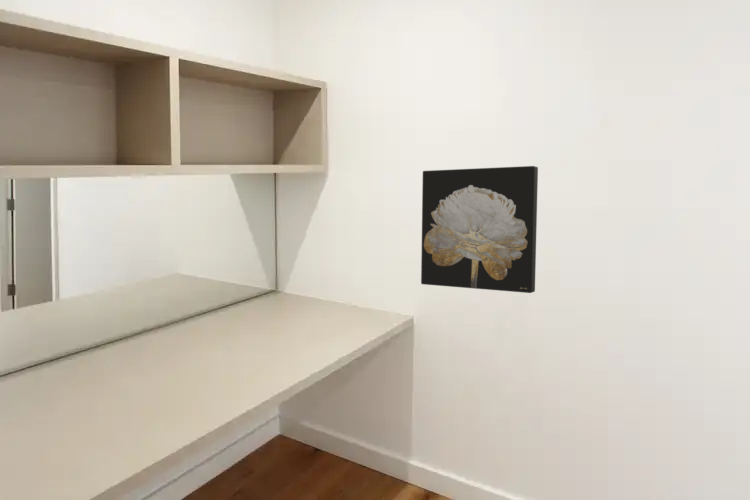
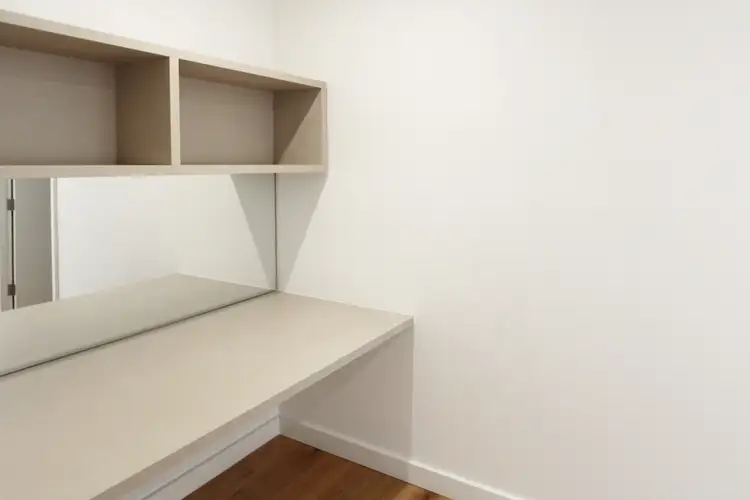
- wall art (476, 228)
